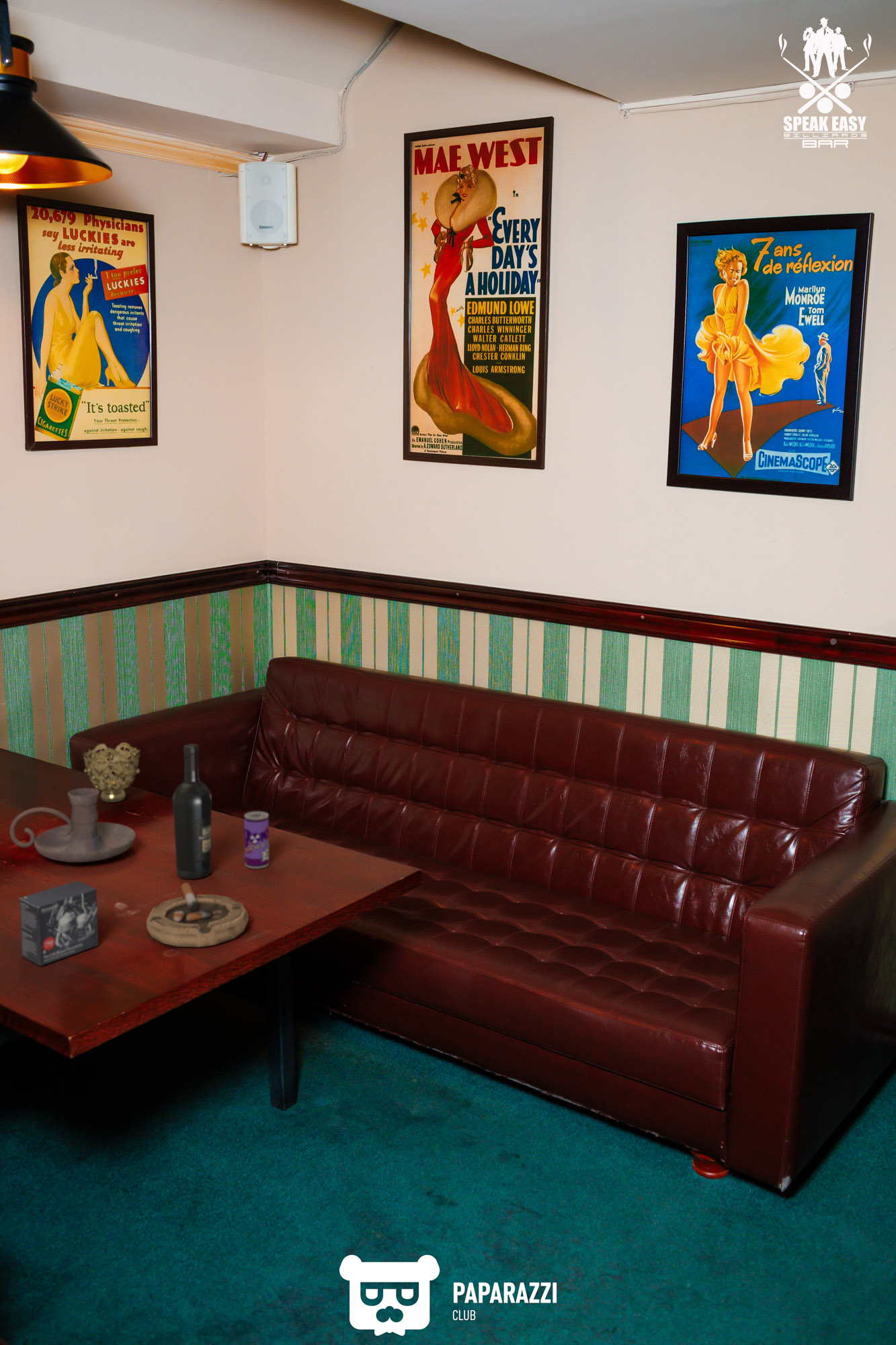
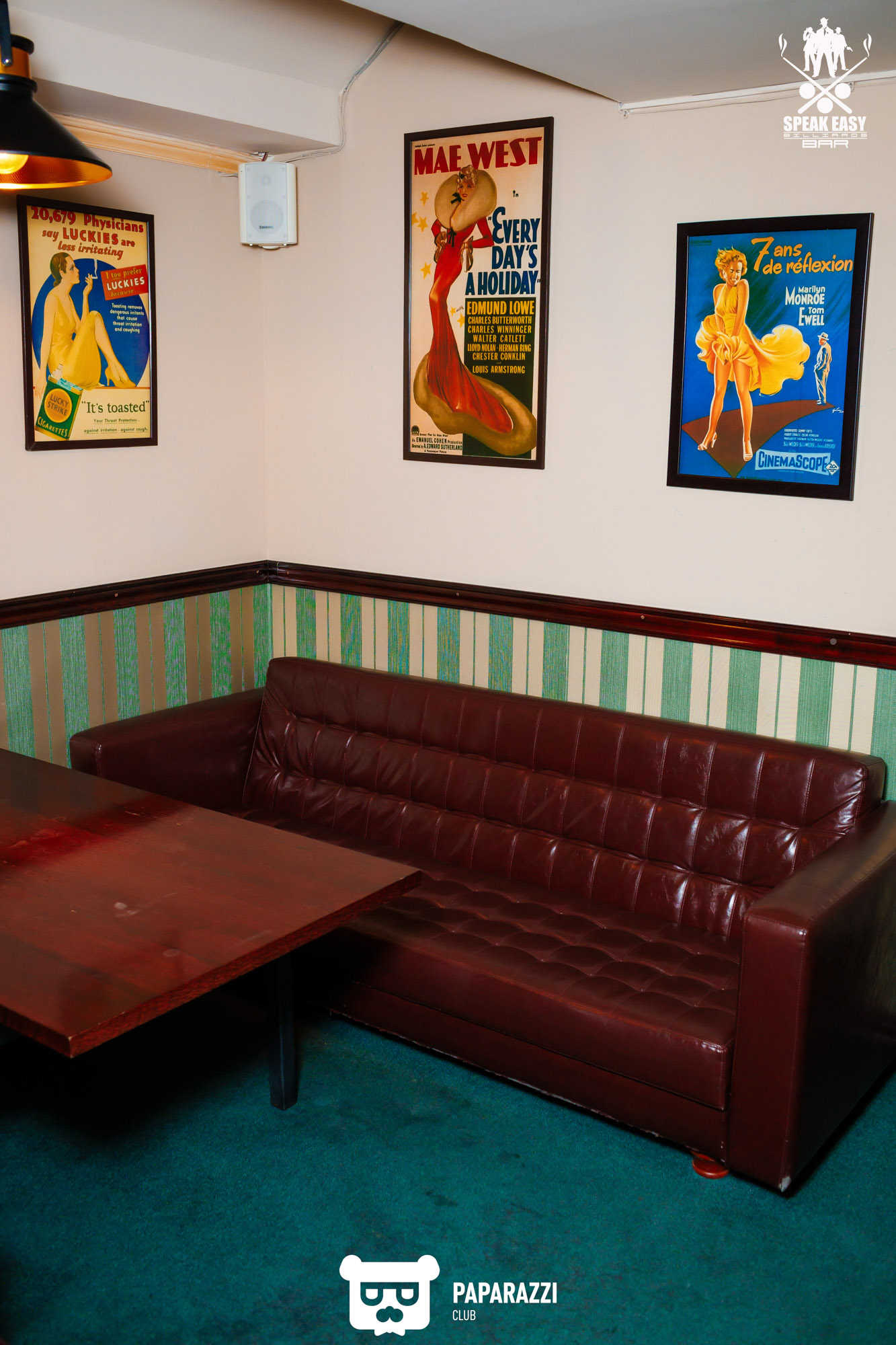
- candle holder (73, 823)
- beverage can (257, 839)
- ashtray (198, 915)
- decorative bowl (112, 774)
- wine bottle (192, 810)
- small box (59, 922)
